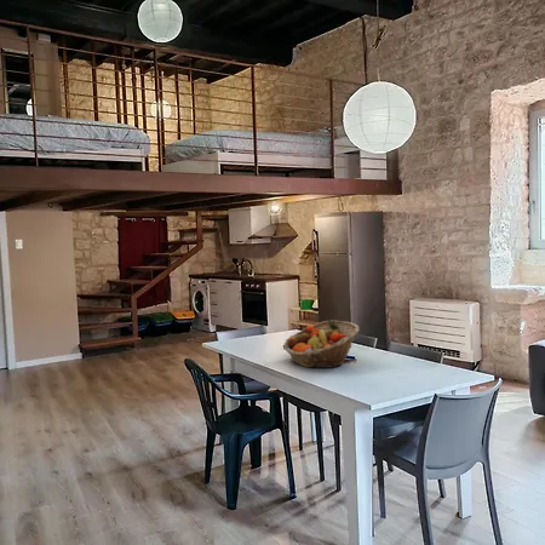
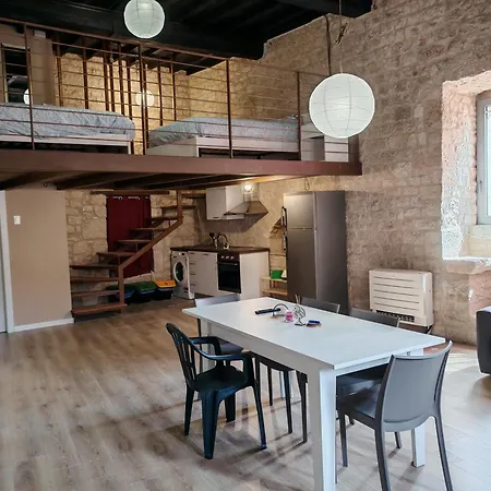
- fruit basket (321, 343)
